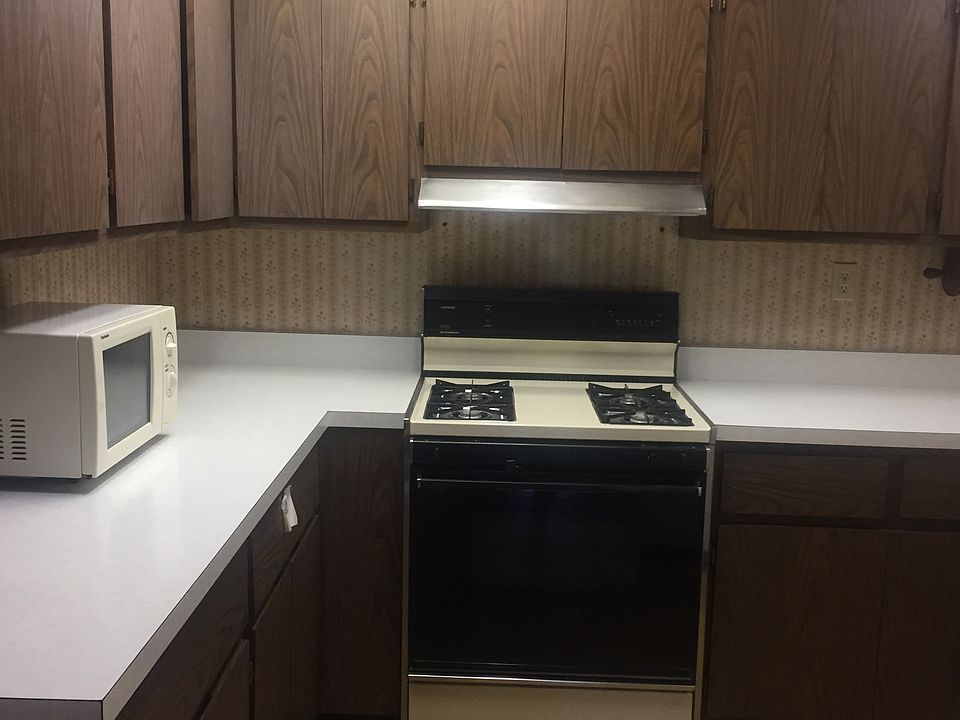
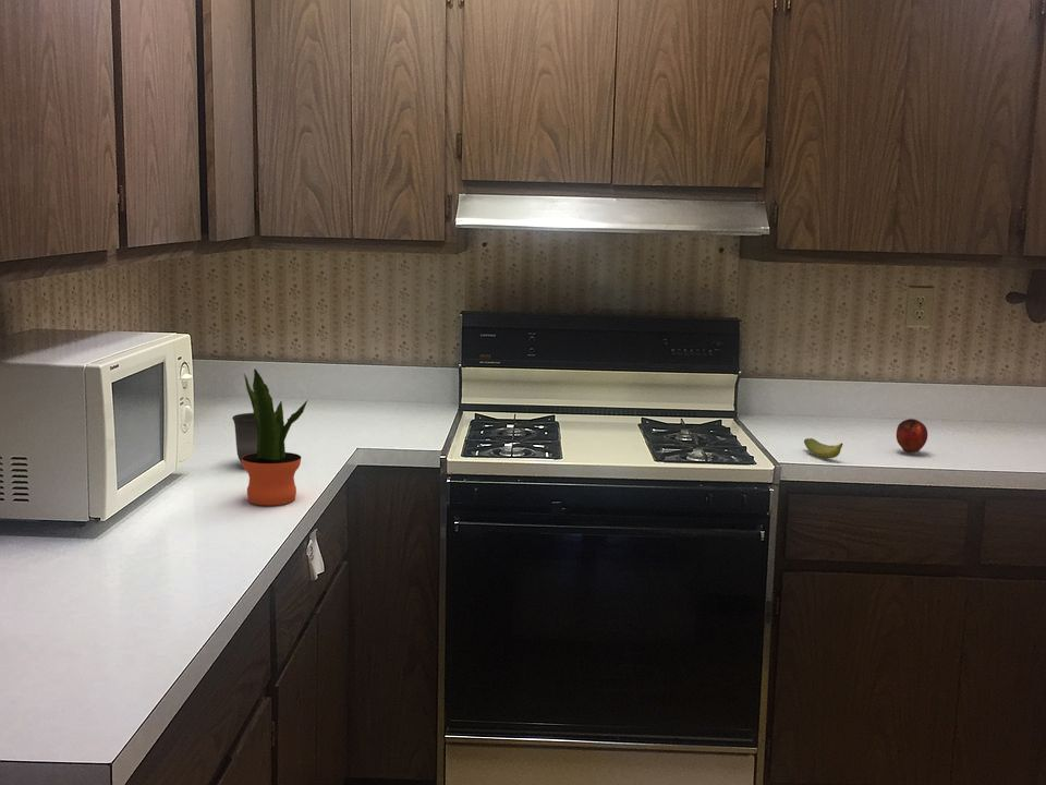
+ apple (911, 436)
+ potted plant (270, 434)
+ mug (256, 438)
+ banana (819, 446)
